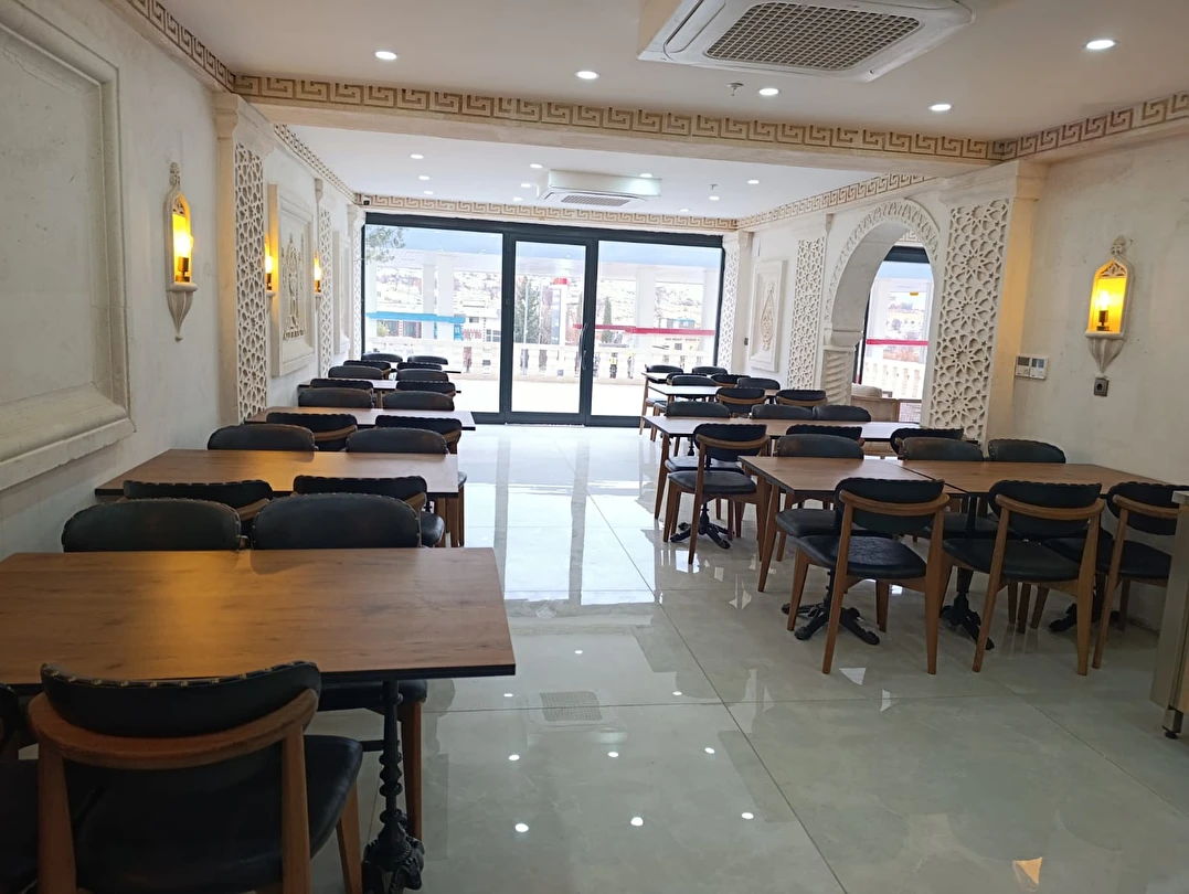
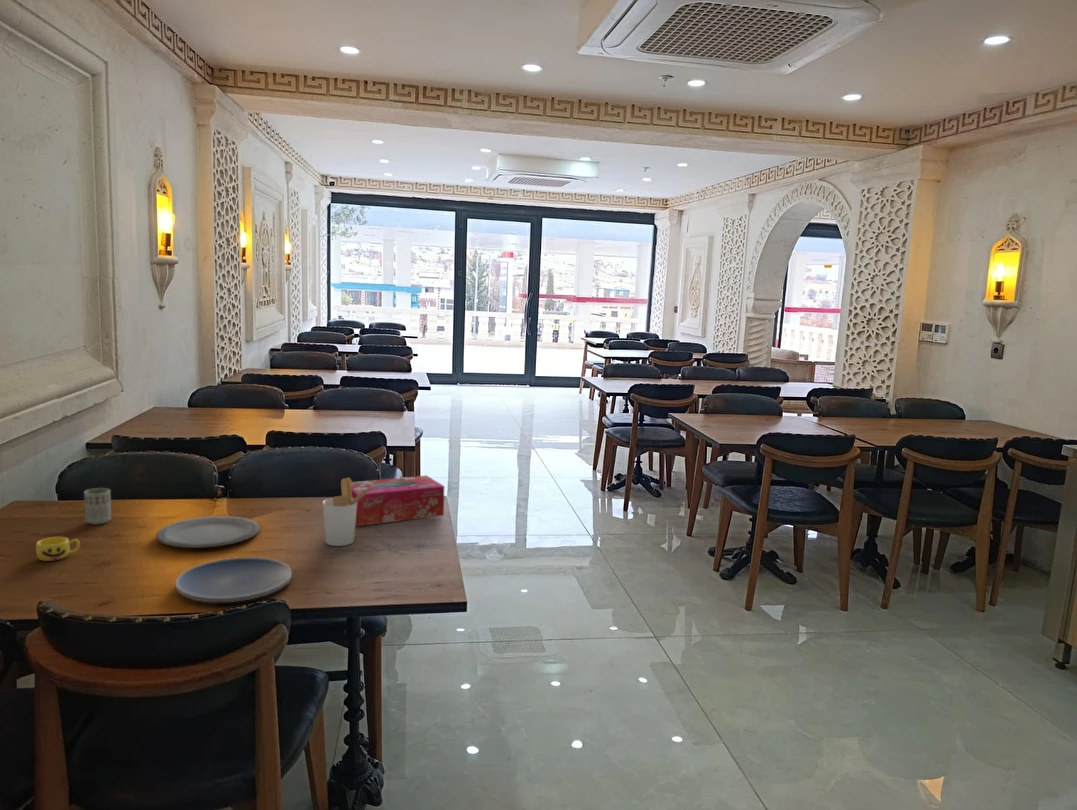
+ plate (235, 580)
+ cup (58, 548)
+ tissue box (393, 499)
+ utensil holder (348, 512)
+ cup (97, 506)
+ plate (209, 532)
